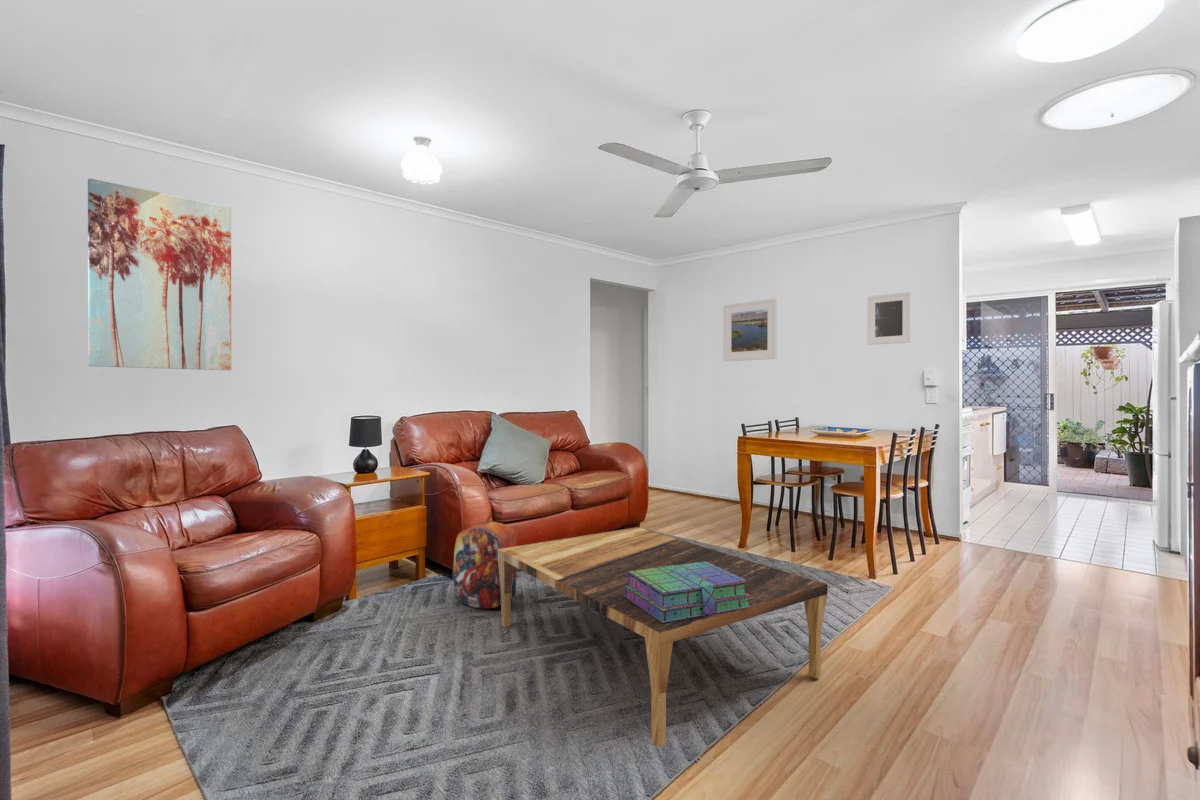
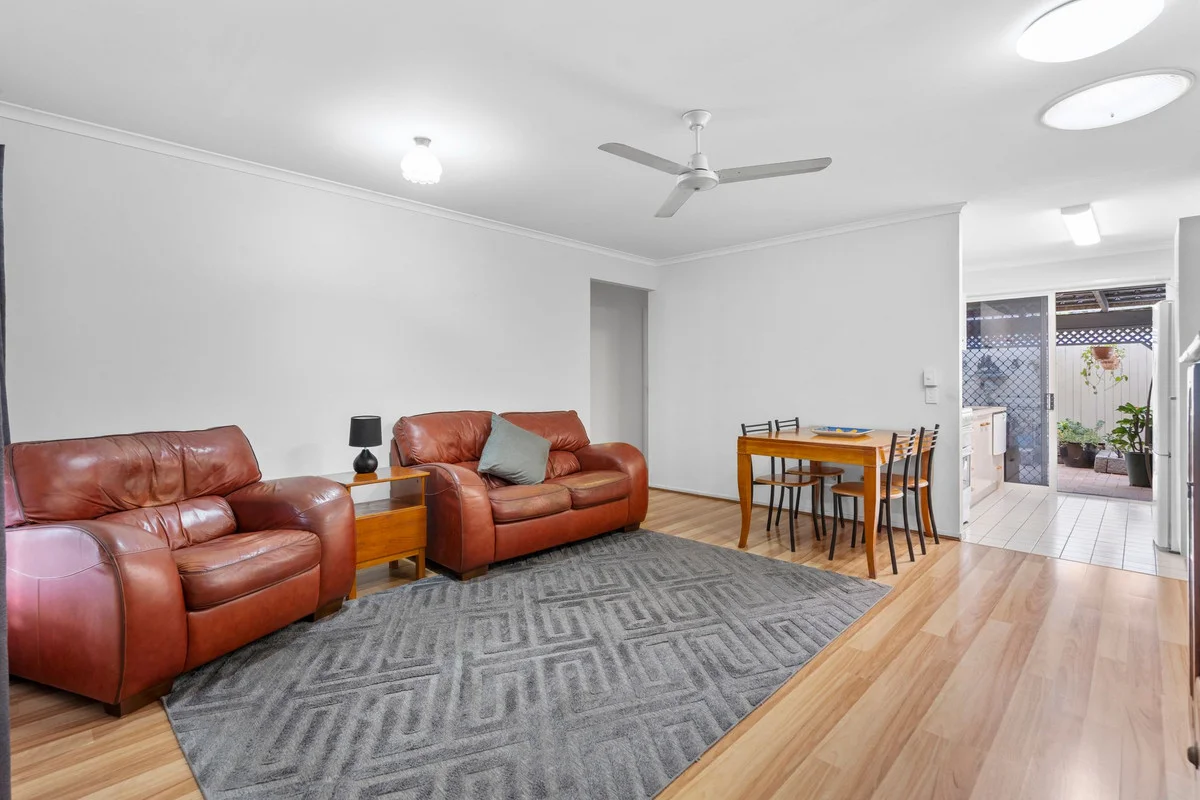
- stack of books (685, 587)
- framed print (888, 319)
- wall art (164, 281)
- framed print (749, 331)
- coffee table (642, 609)
- backpack (486, 559)
